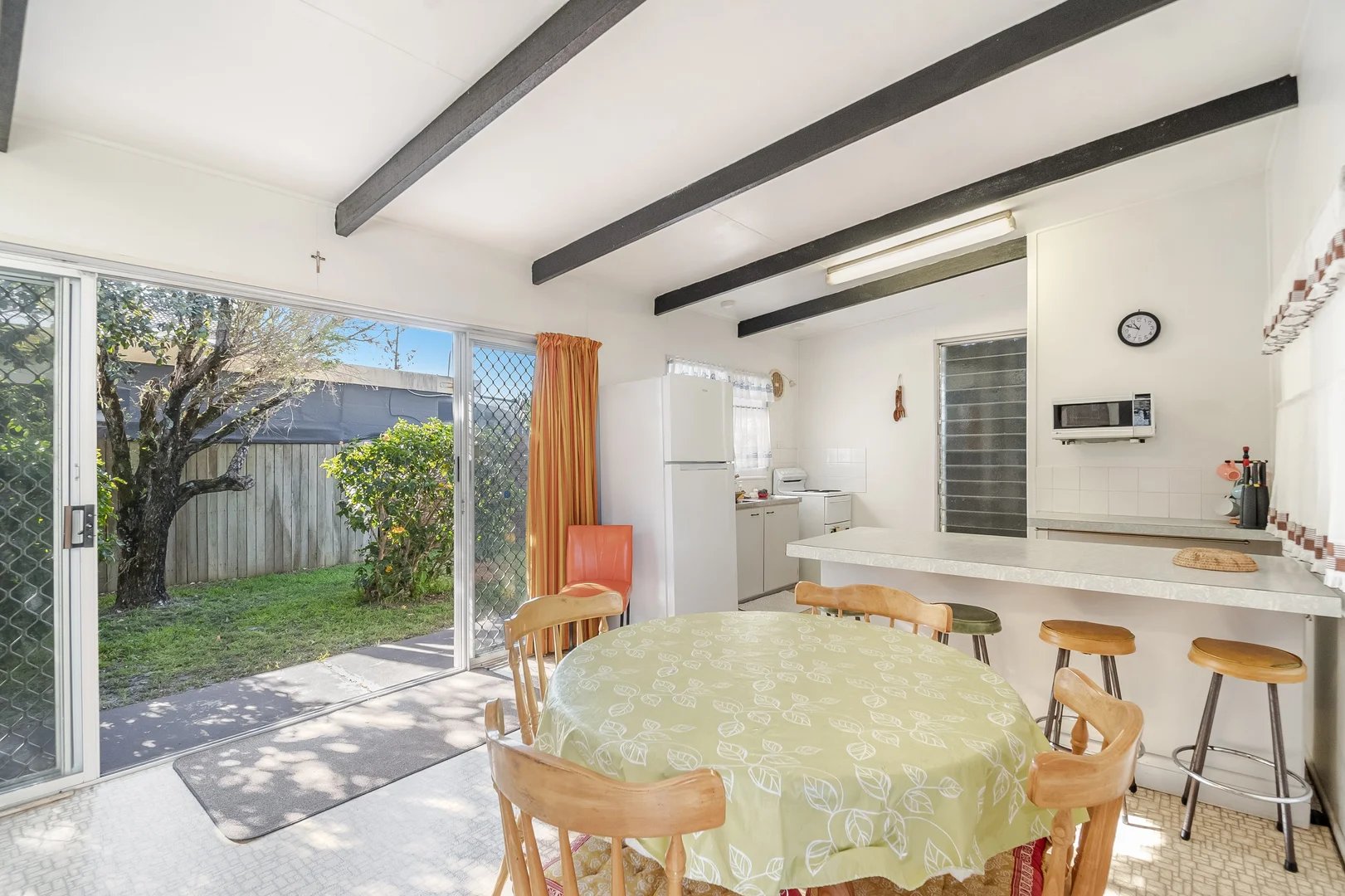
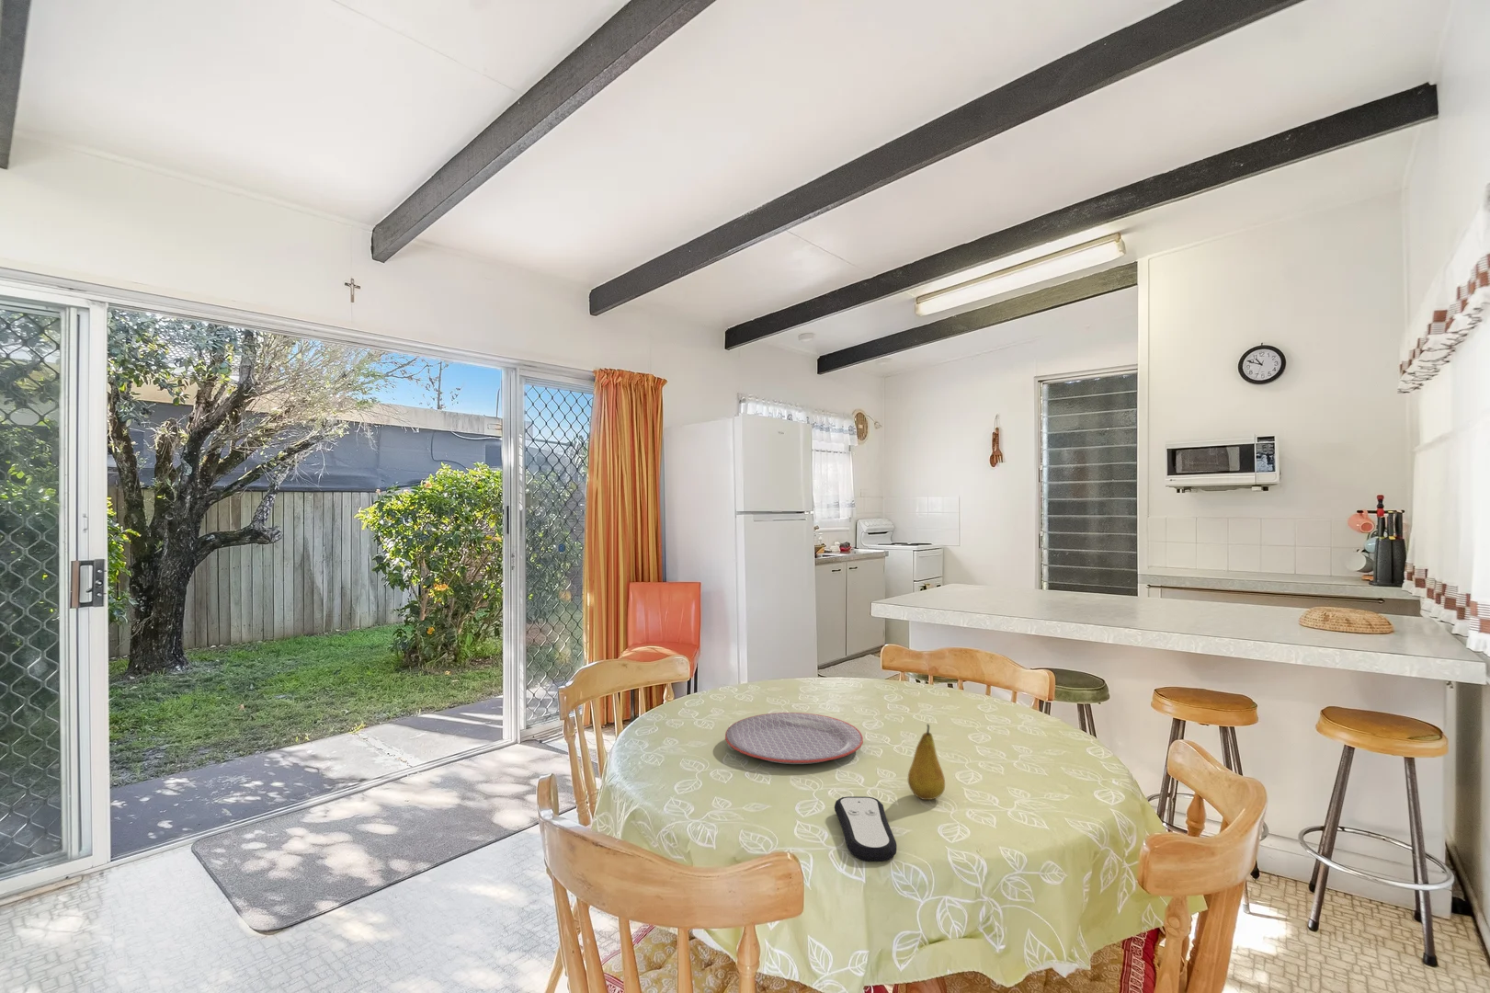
+ remote control (865, 826)
+ plate (793, 739)
+ fruit (926, 759)
